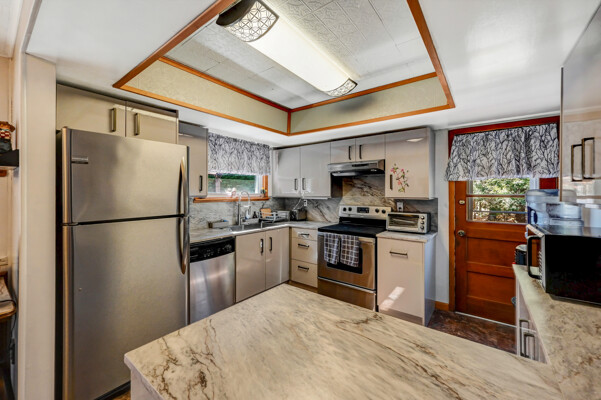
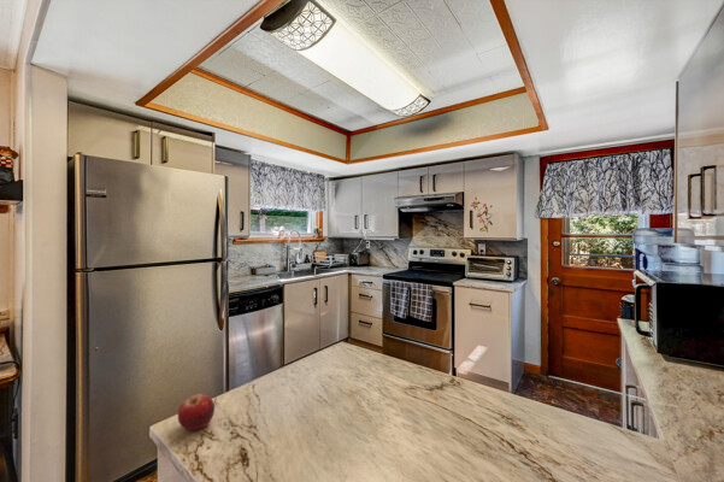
+ fruit (196, 411)
